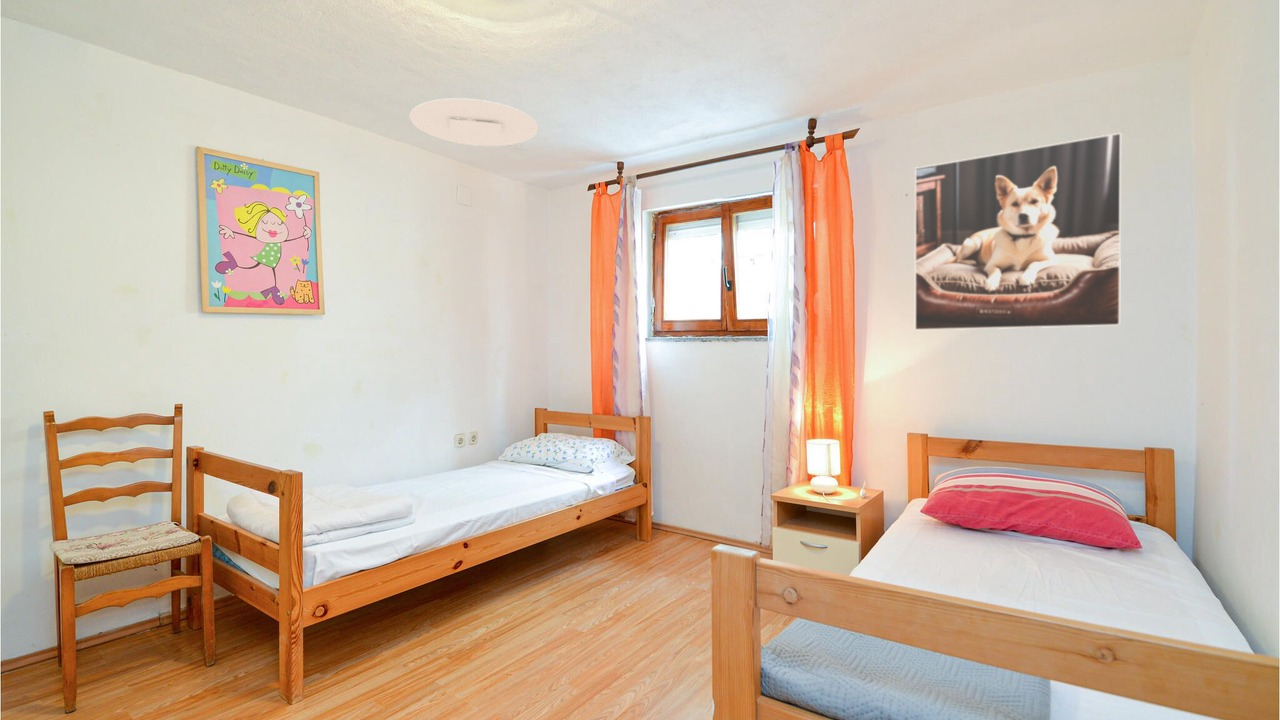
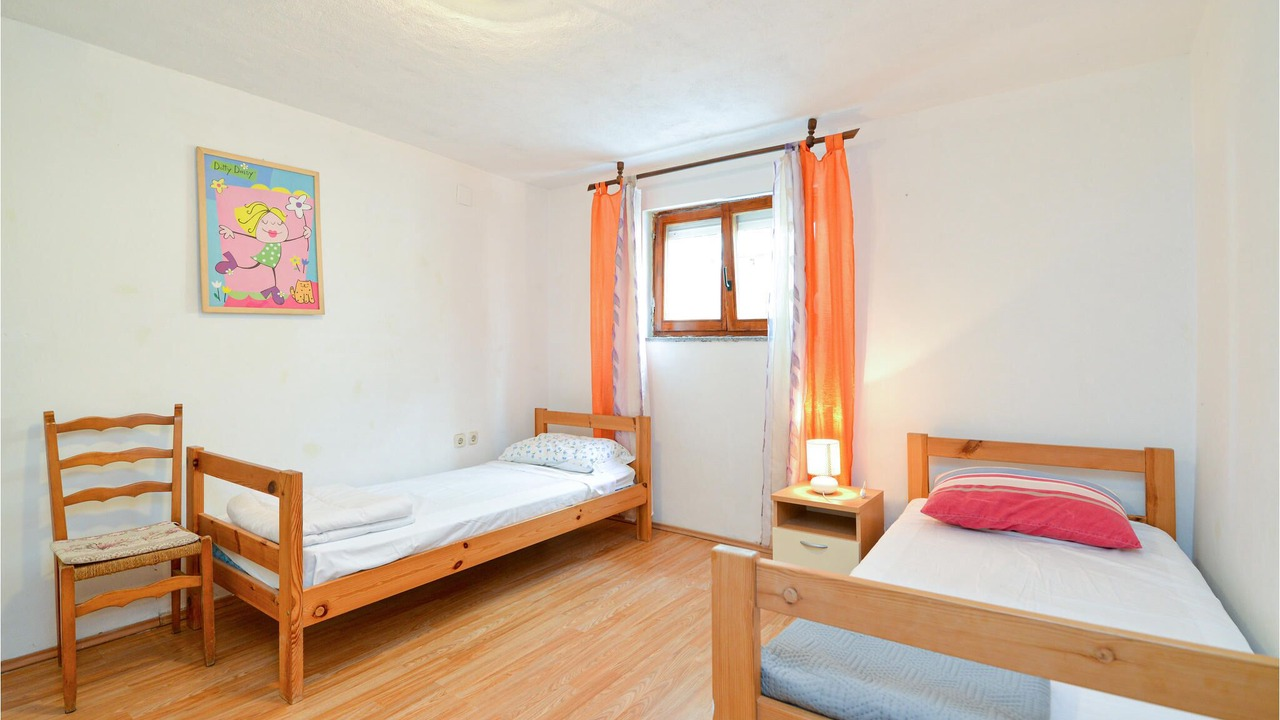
- ceiling light (475, 117)
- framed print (1009, 240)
